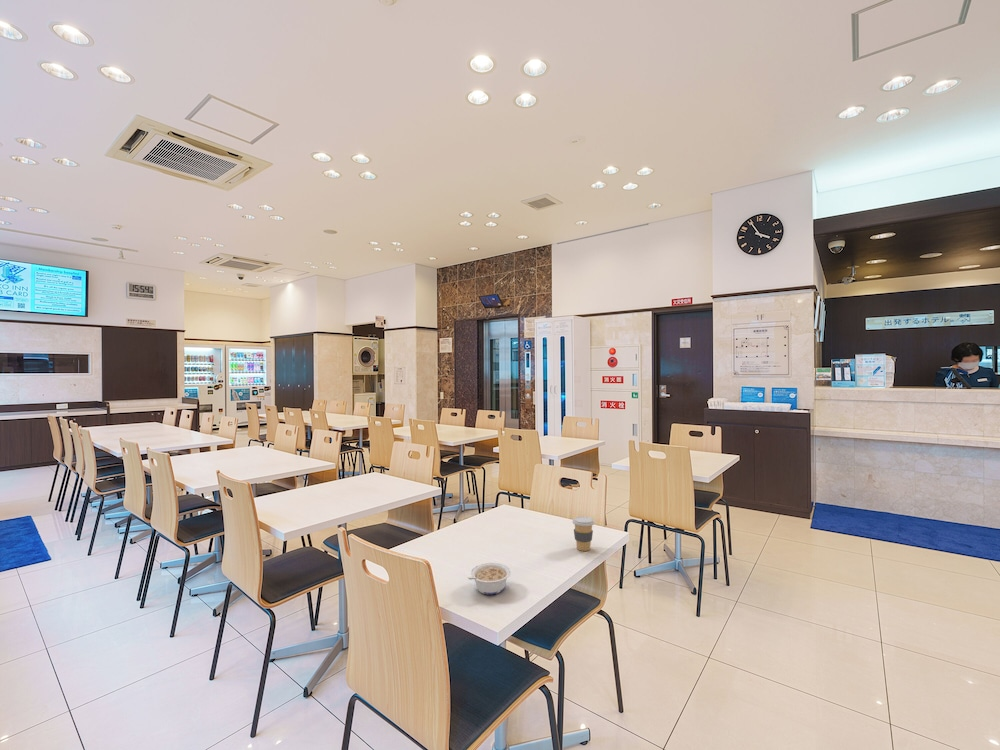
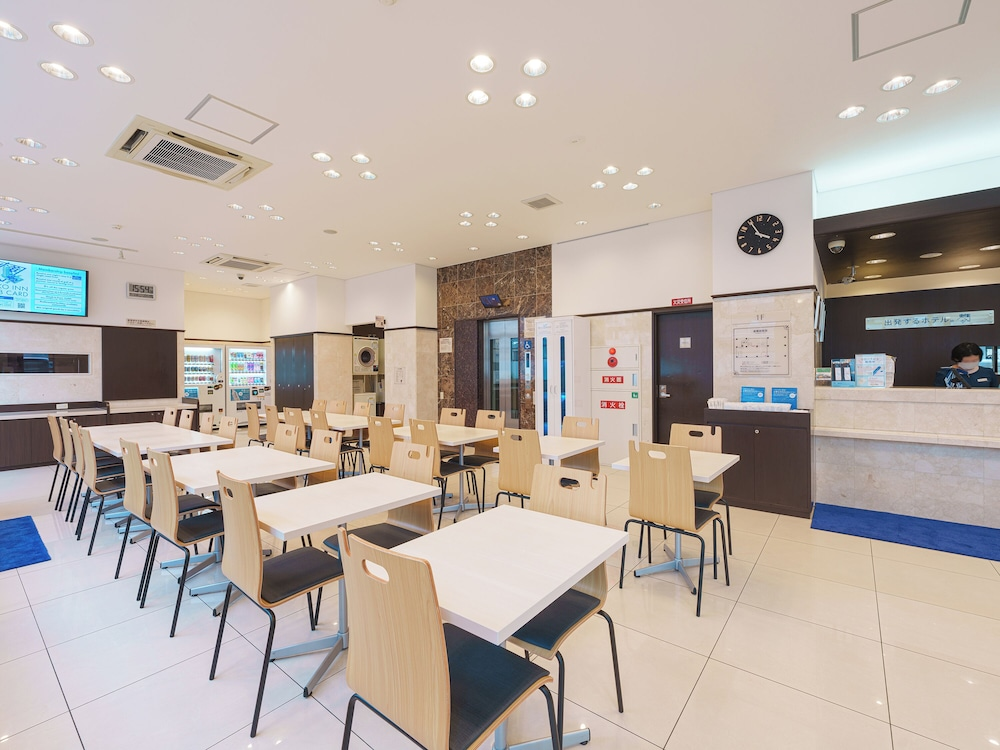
- legume (490, 578)
- coffee cup (583, 533)
